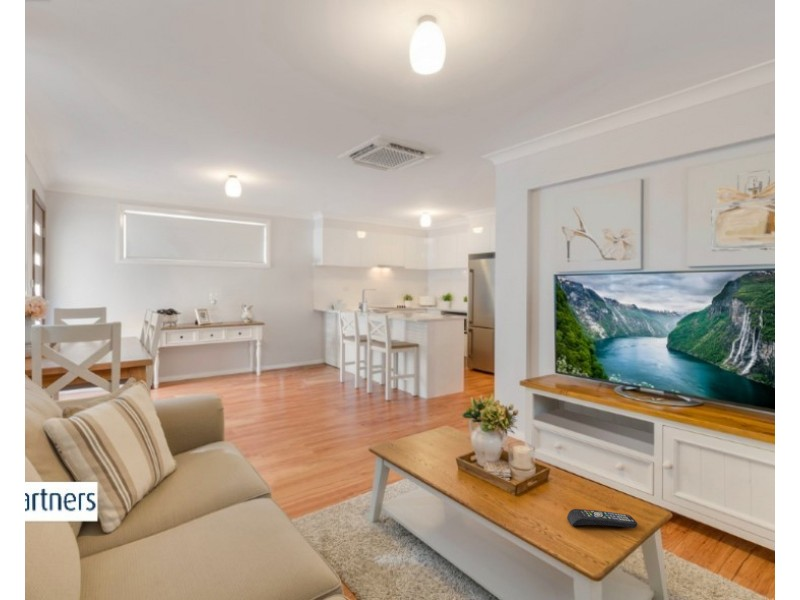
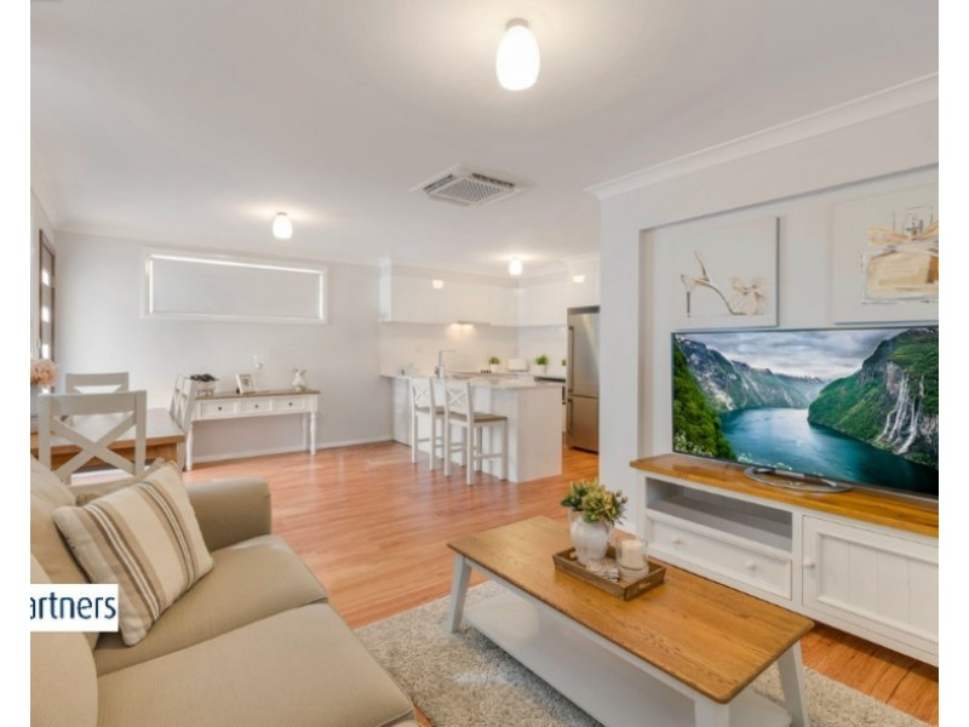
- remote control (601, 518)
